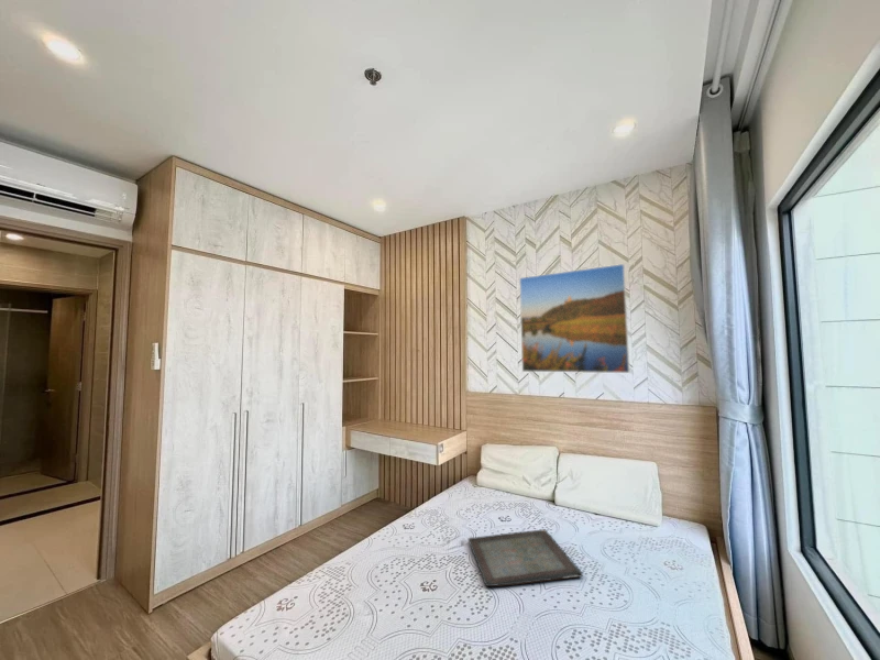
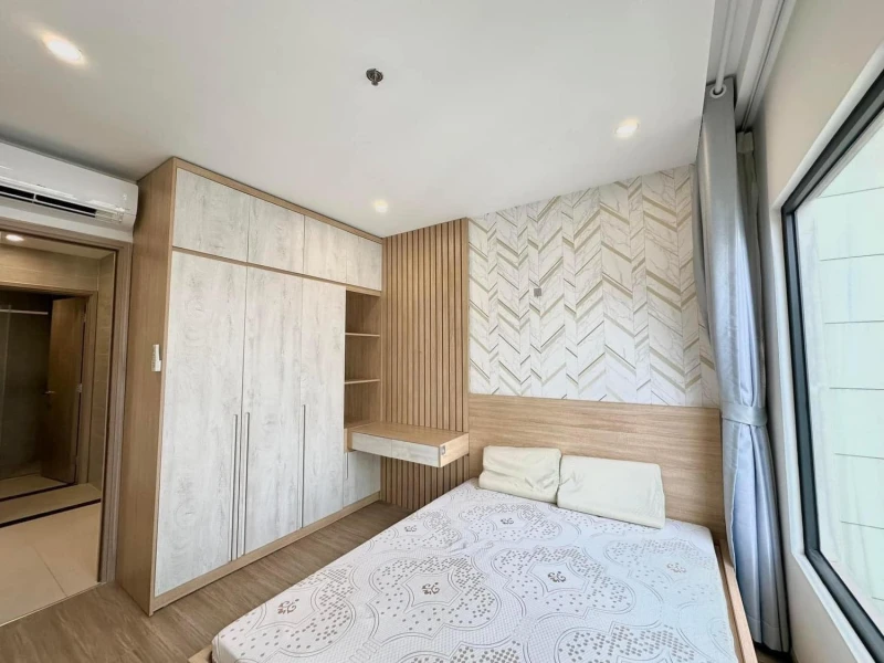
- serving tray (519, 554)
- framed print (570, 321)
